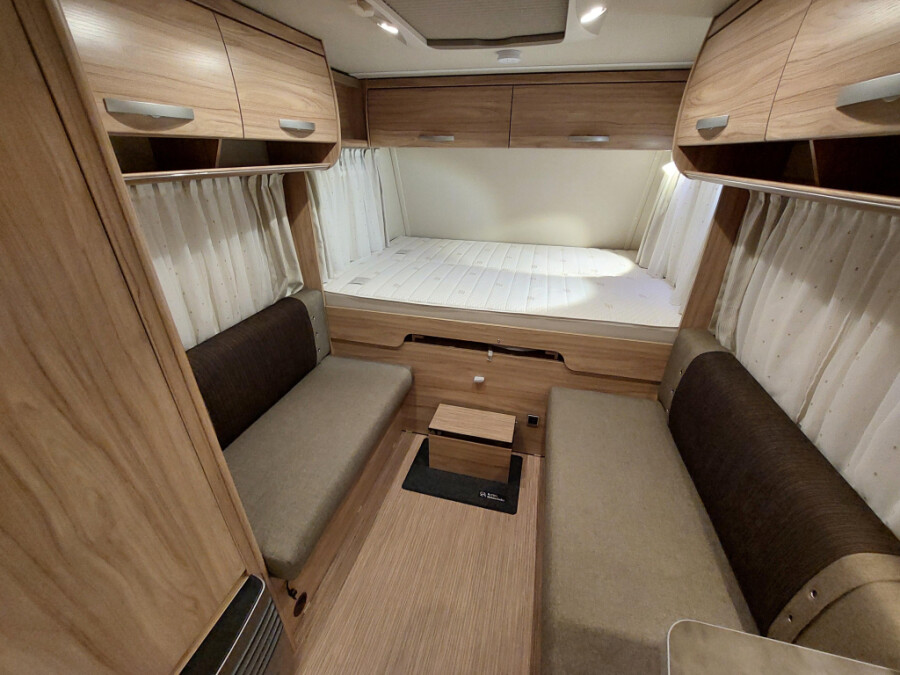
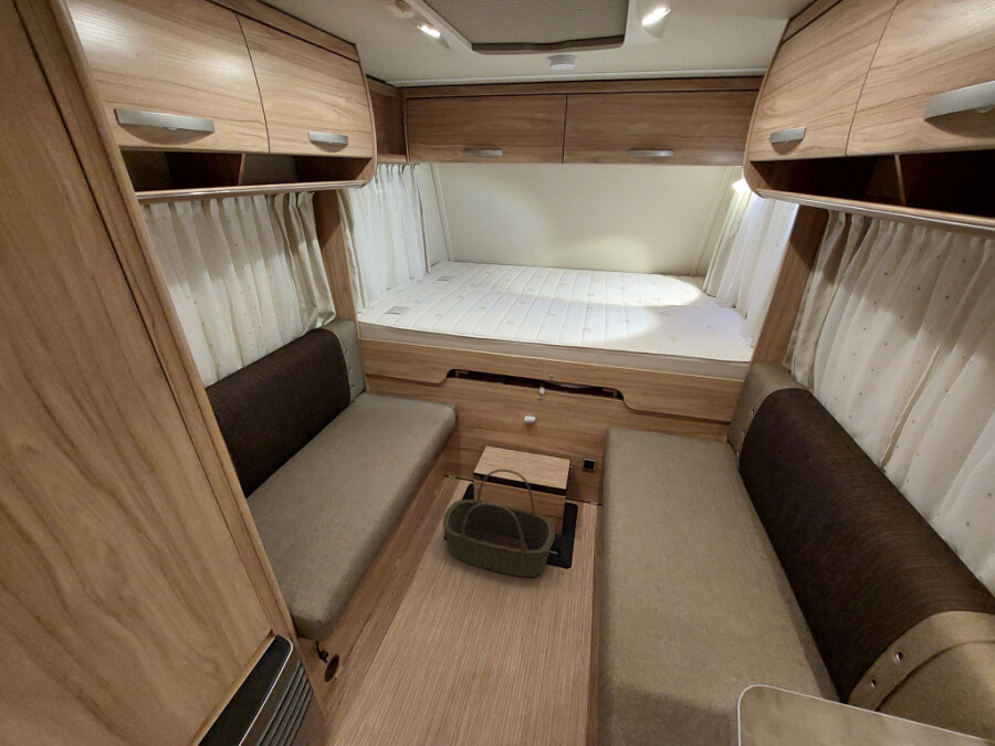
+ basket (498, 519)
